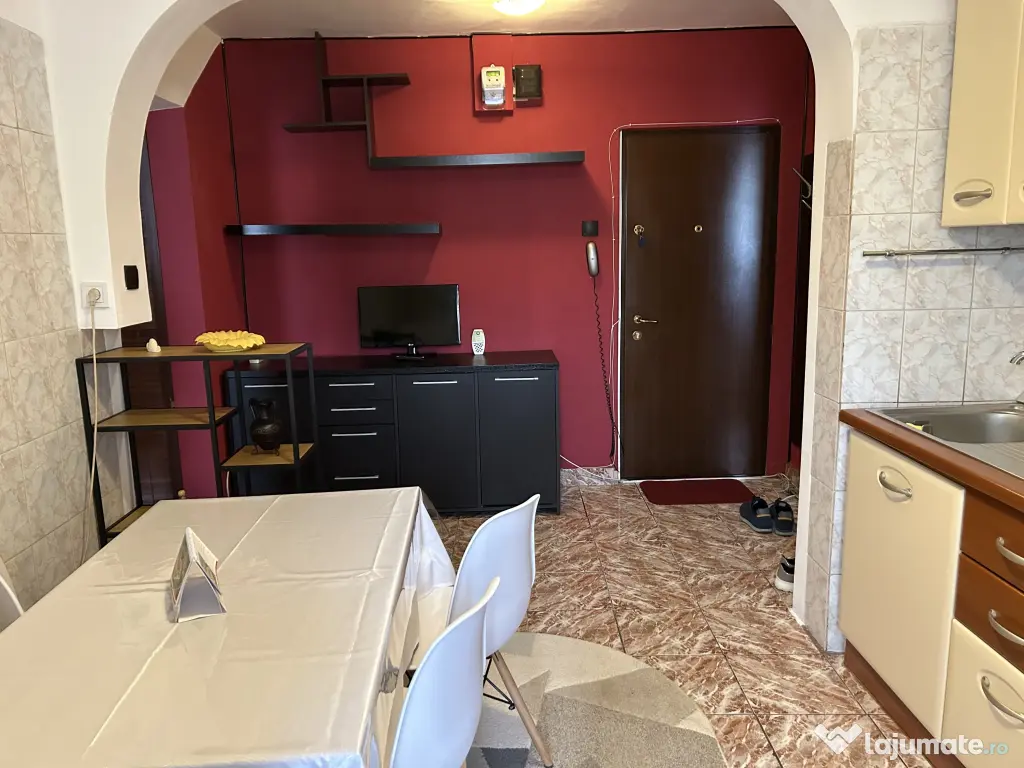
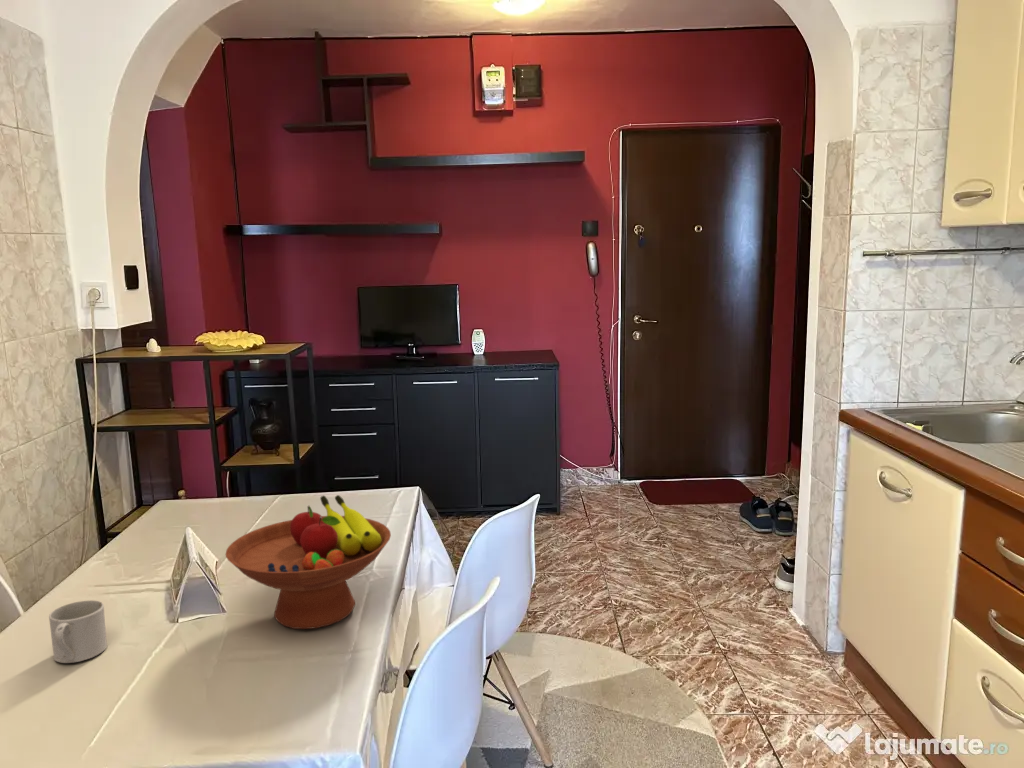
+ fruit bowl (312, 563)
+ mug (75, 634)
